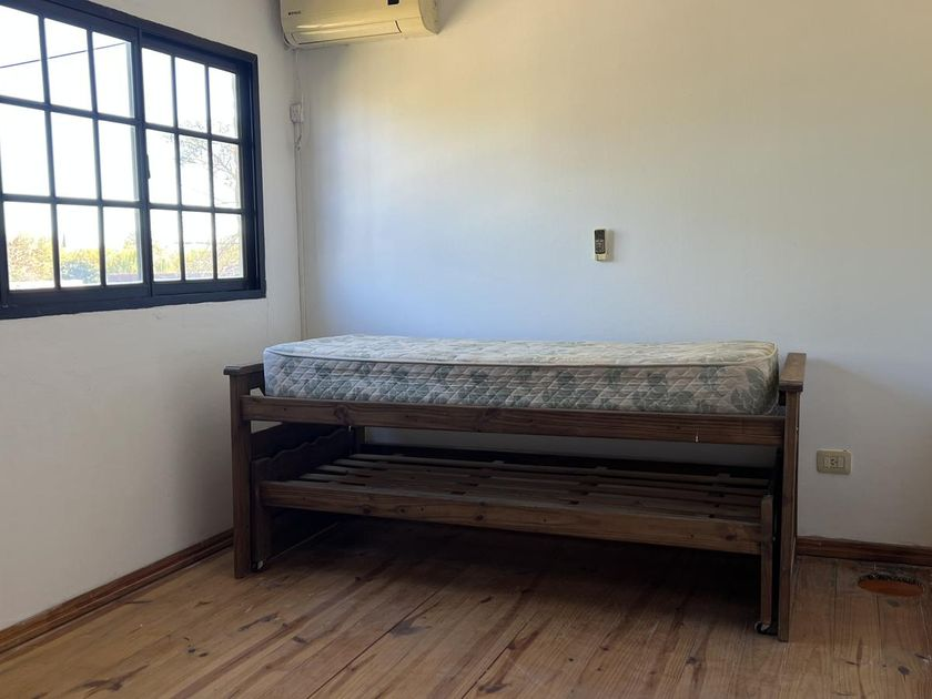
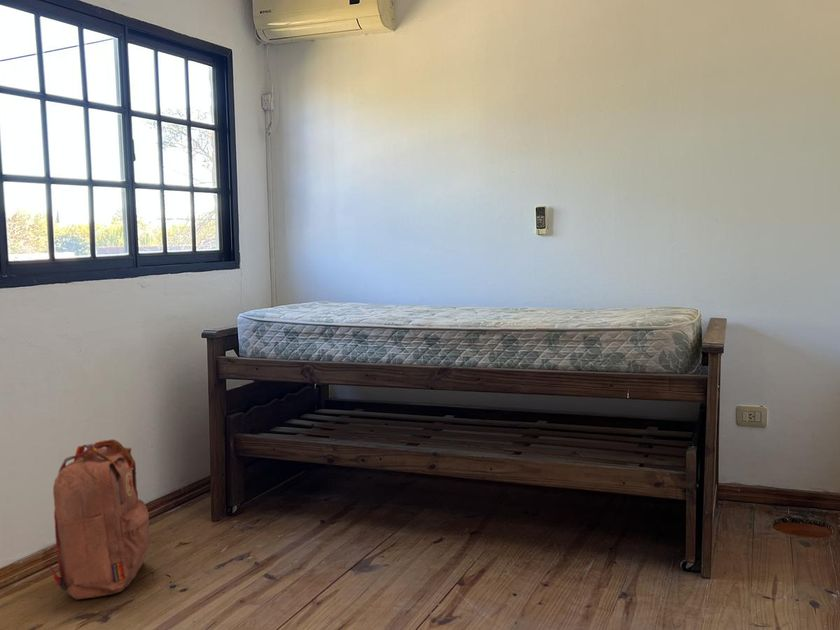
+ backpack (95, 513)
